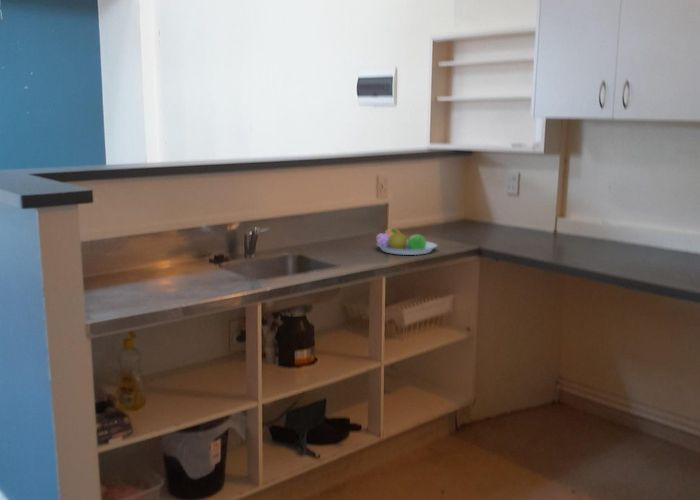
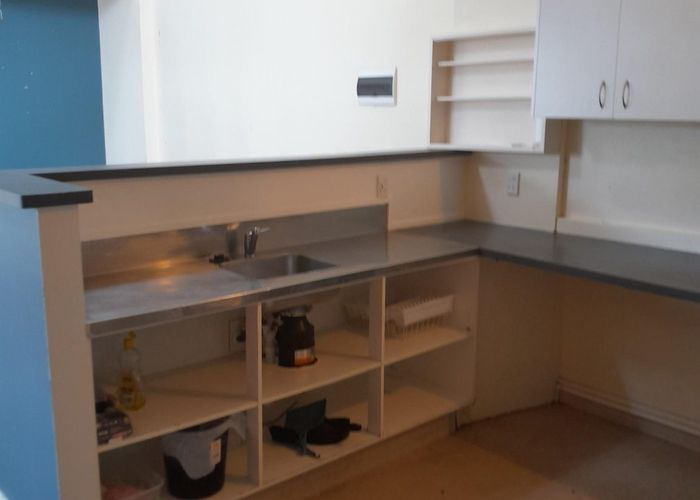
- fruit bowl (406, 239)
